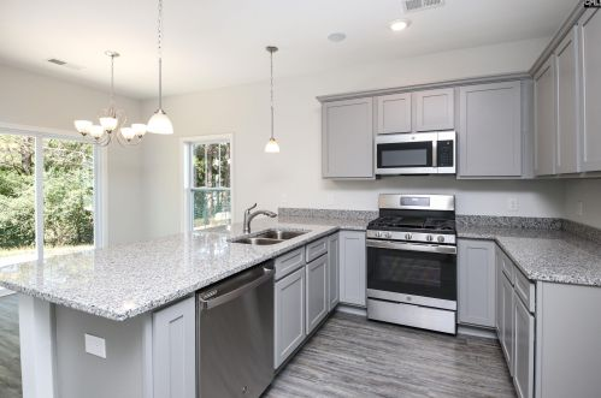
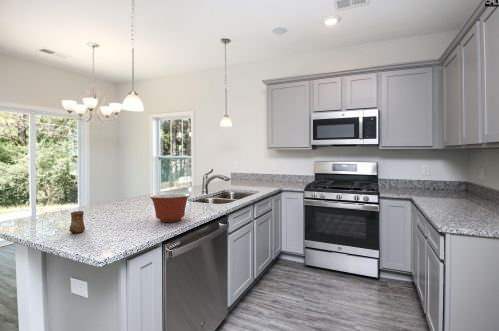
+ cup (77, 221)
+ mixing bowl (170, 207)
